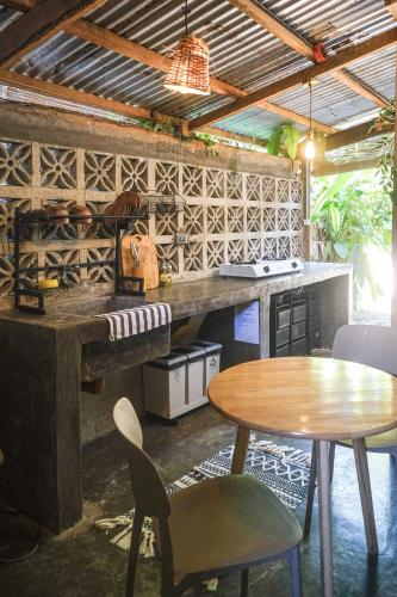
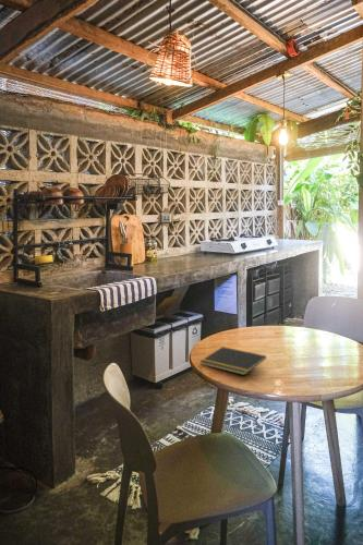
+ notepad (232, 360)
